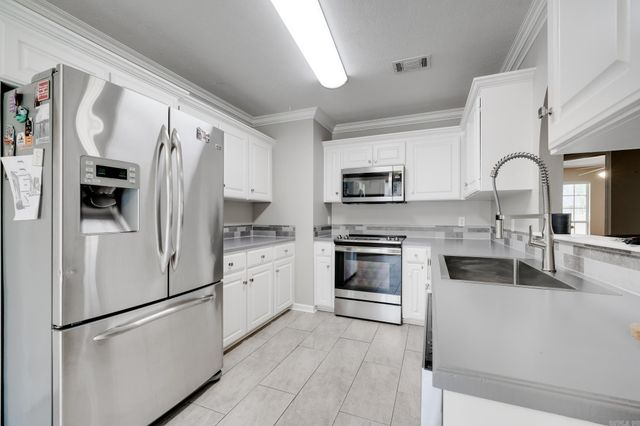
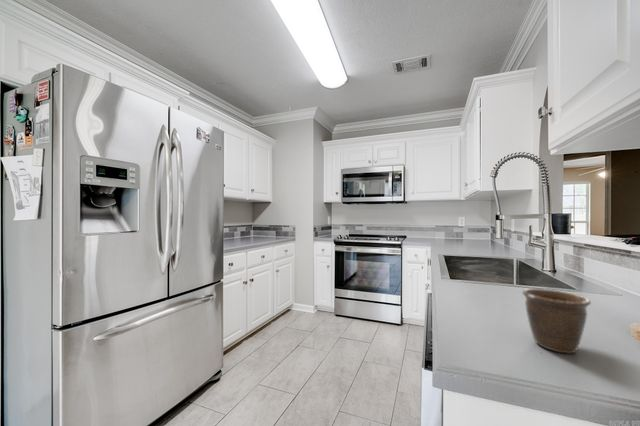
+ mug (554, 318)
